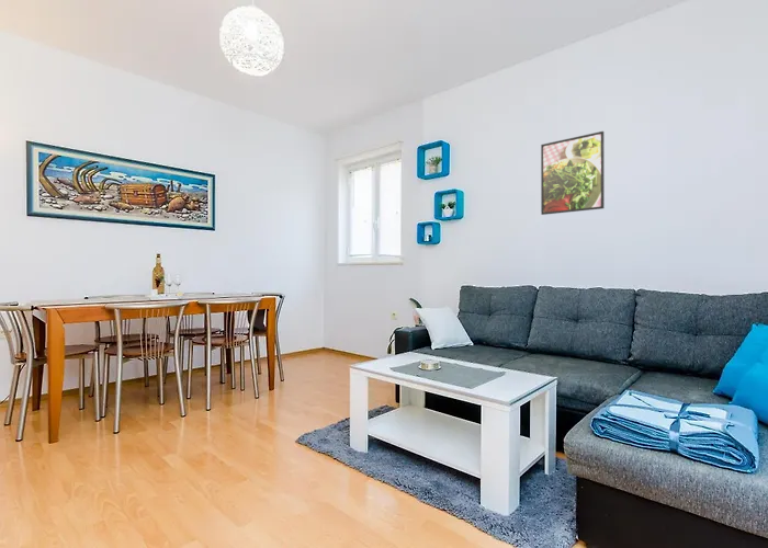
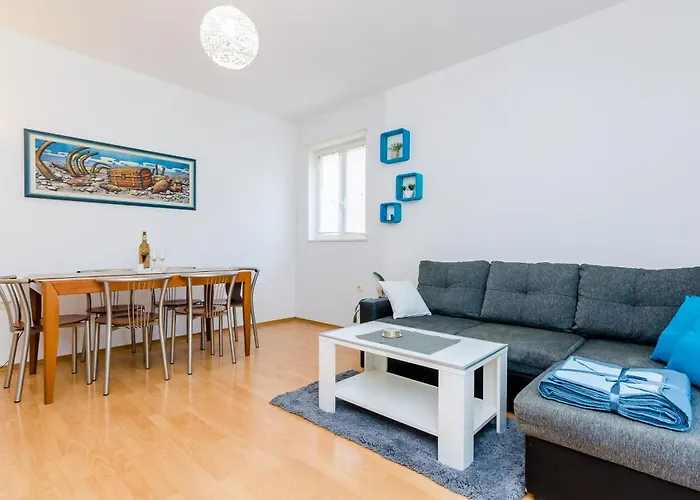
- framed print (571, 174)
